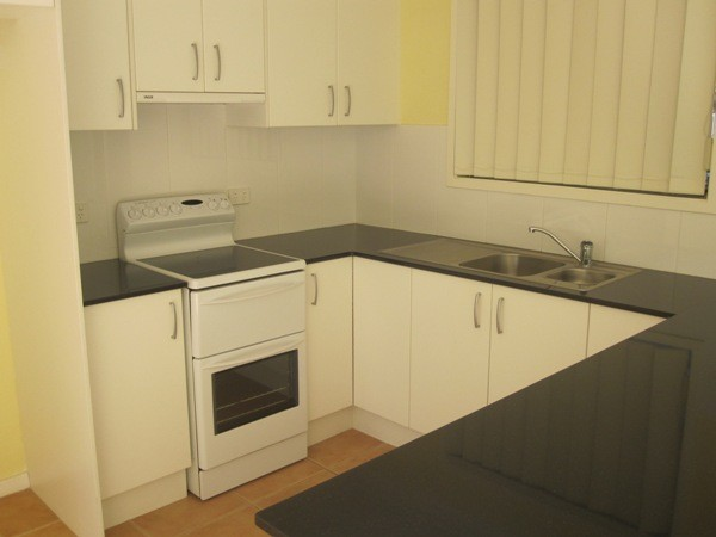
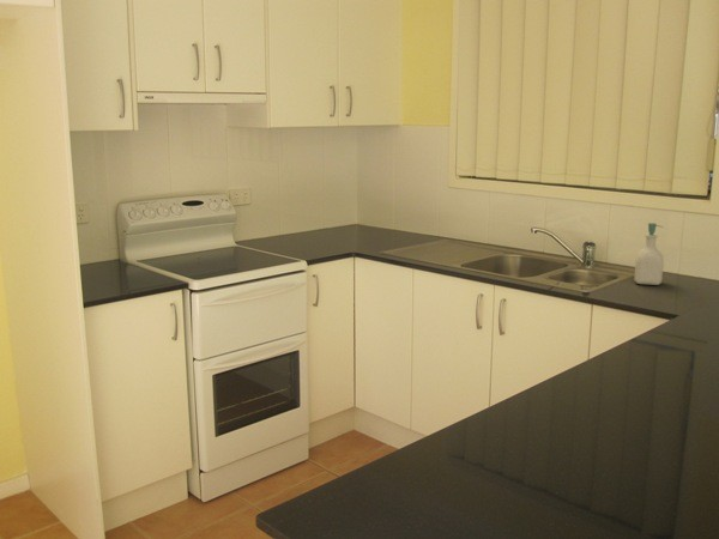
+ soap bottle (649, 253)
